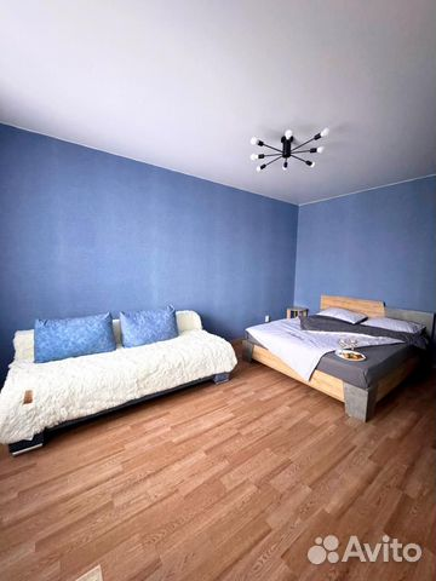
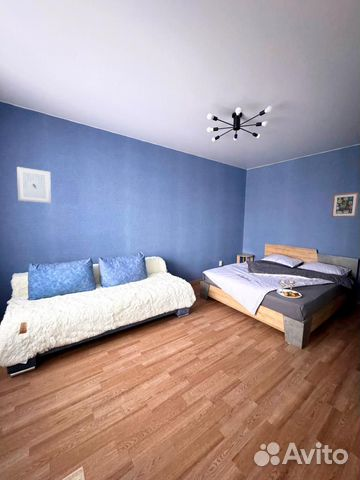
+ wall art (344, 205)
+ wall art (34, 185)
